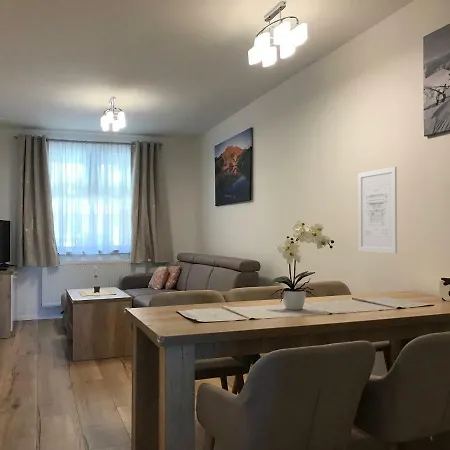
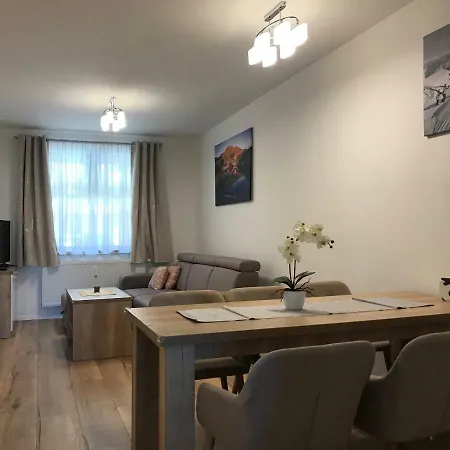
- wall art (376, 211)
